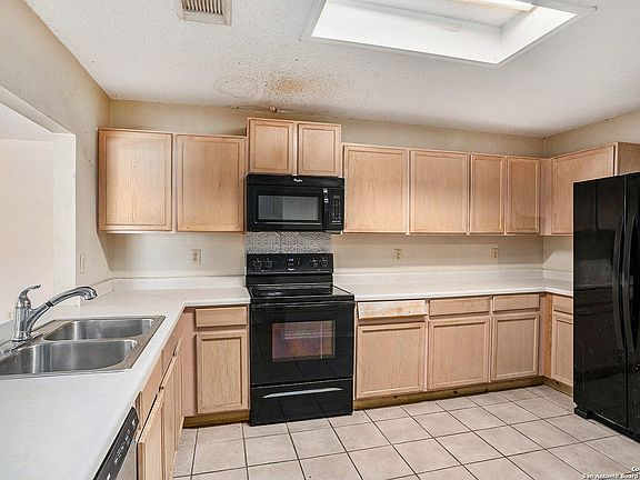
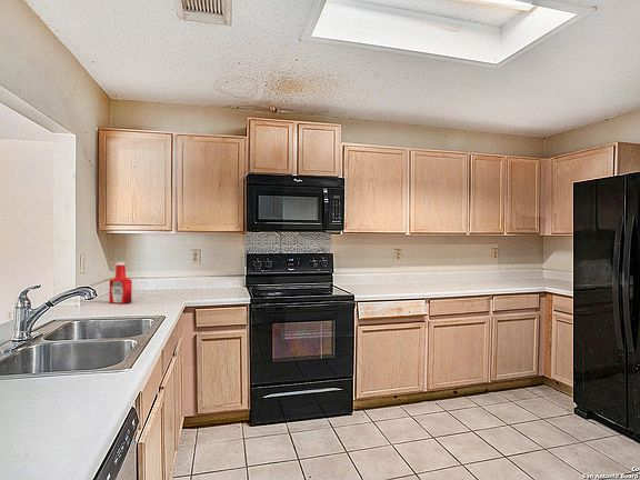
+ soap bottle (120, 282)
